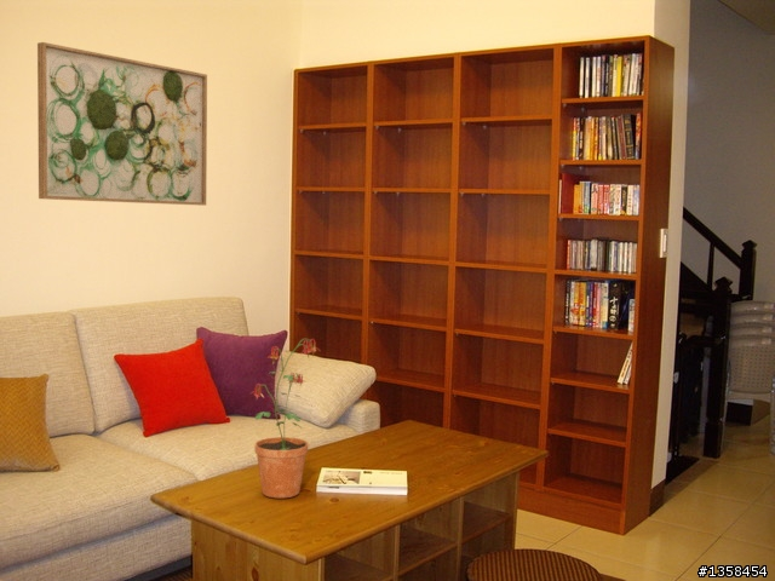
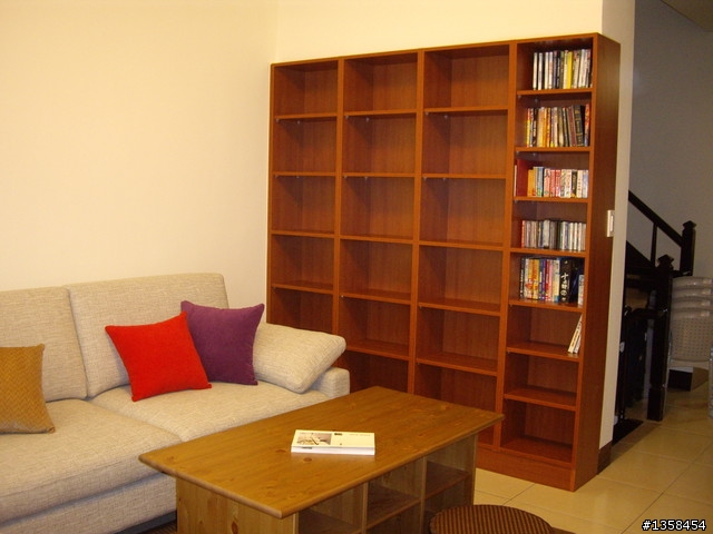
- potted plant (281, 412)
- wall art (131, 131)
